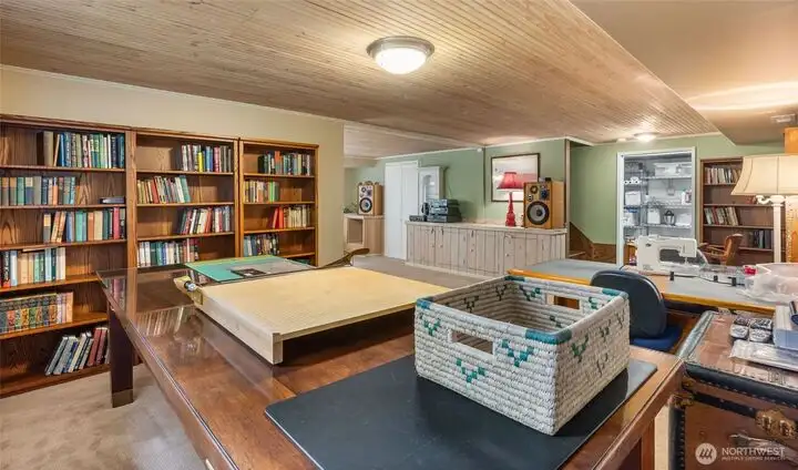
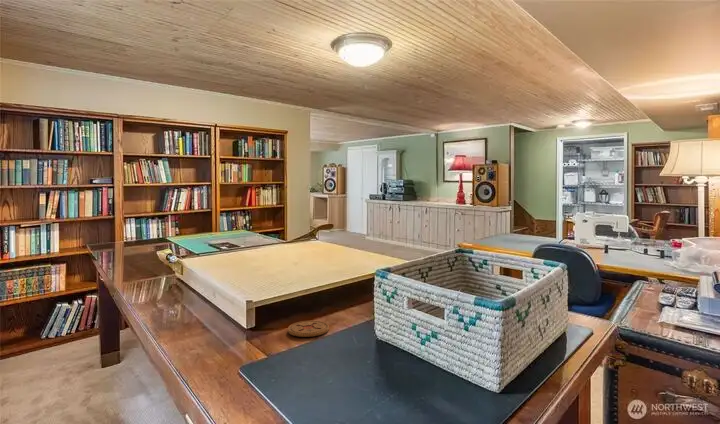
+ coaster (308, 328)
